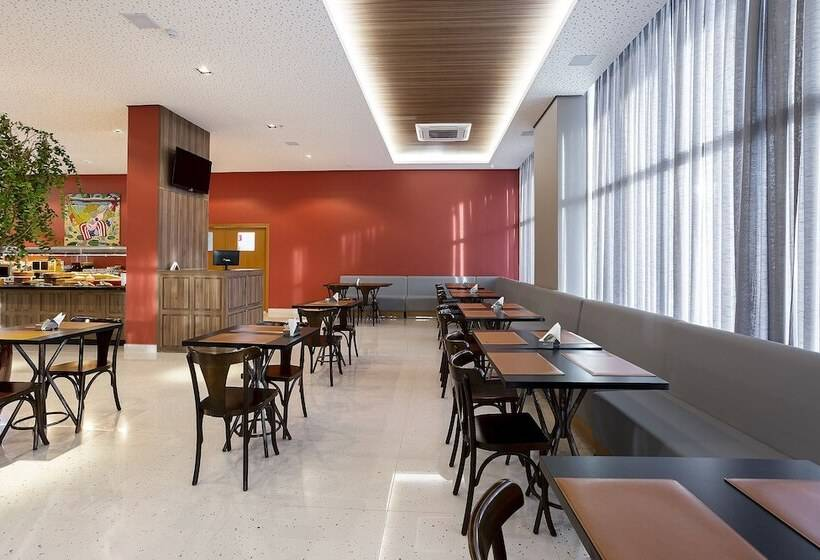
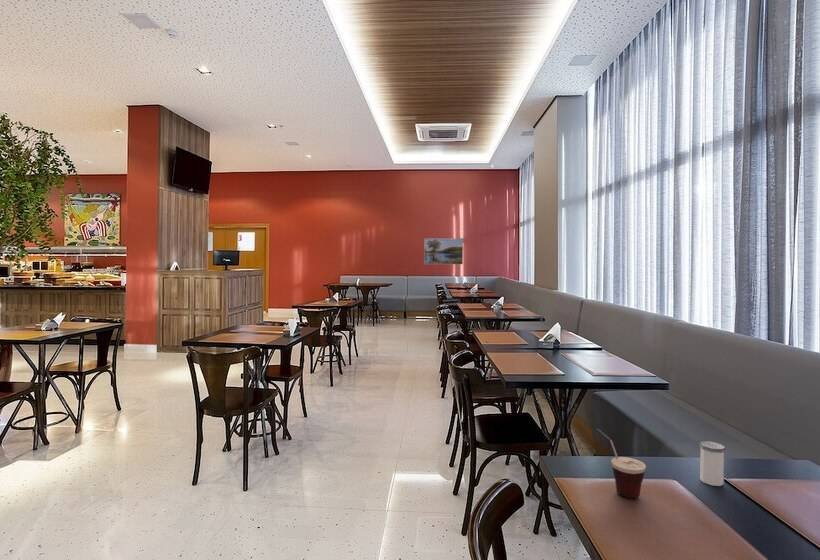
+ cup (617, 462)
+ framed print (443, 251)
+ salt shaker (711, 463)
